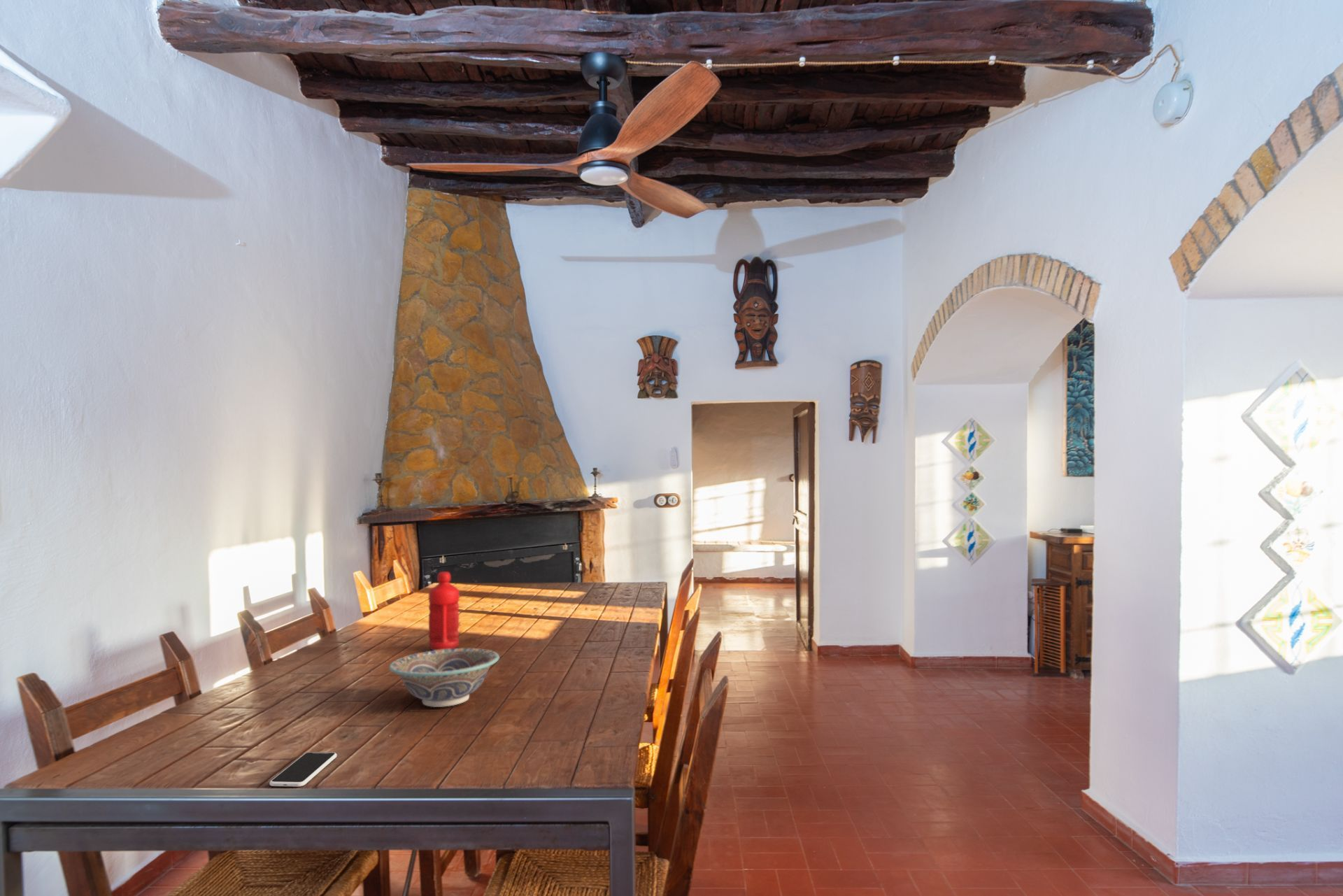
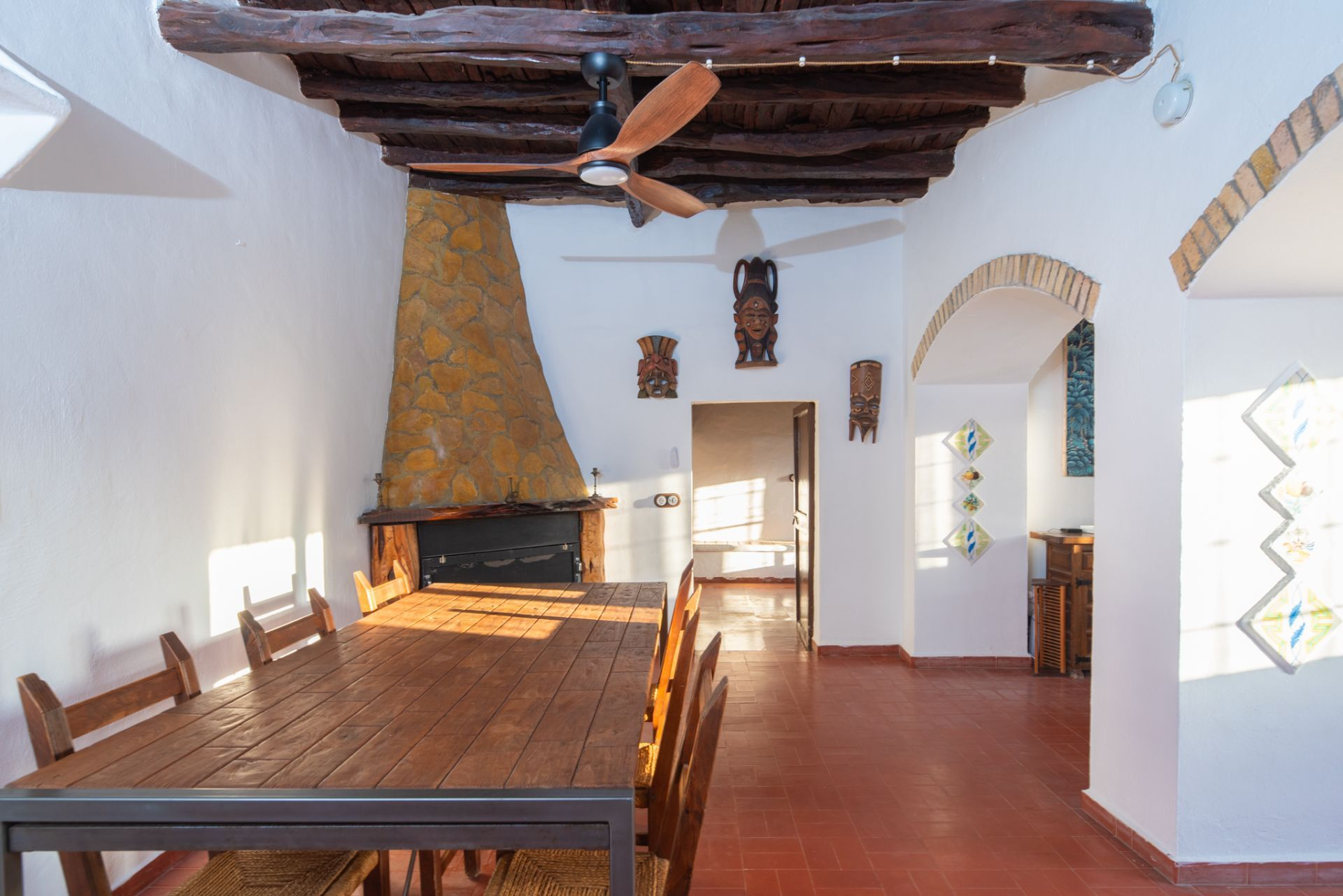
- decorative bowl (445, 679)
- smartphone (304, 768)
- water bottle (443, 610)
